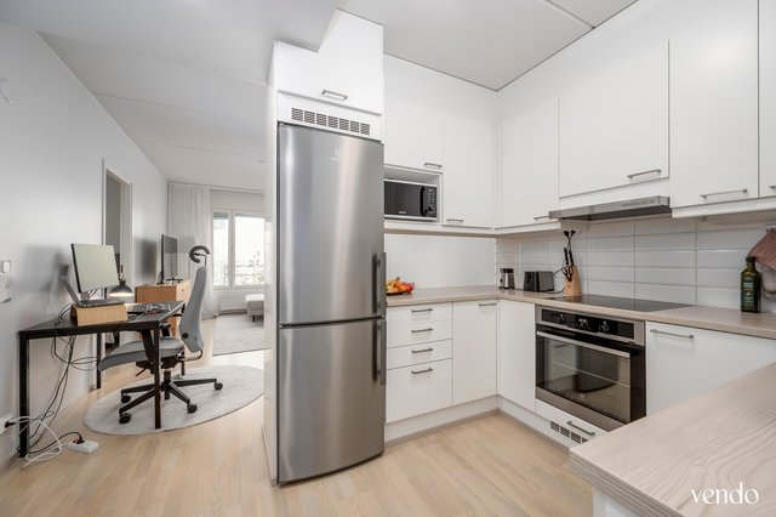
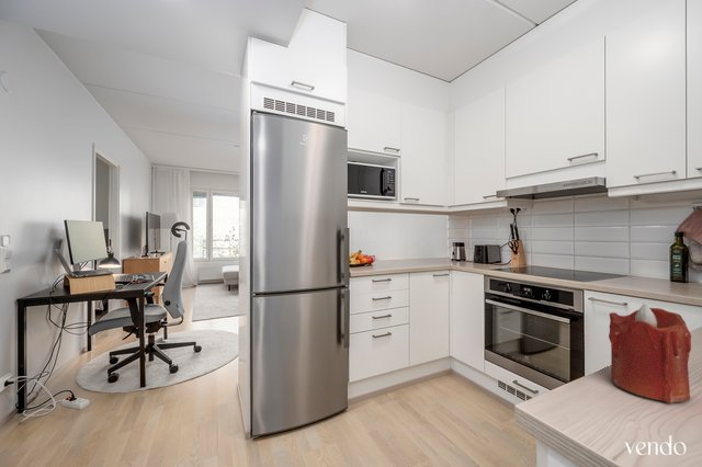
+ candle (647, 345)
